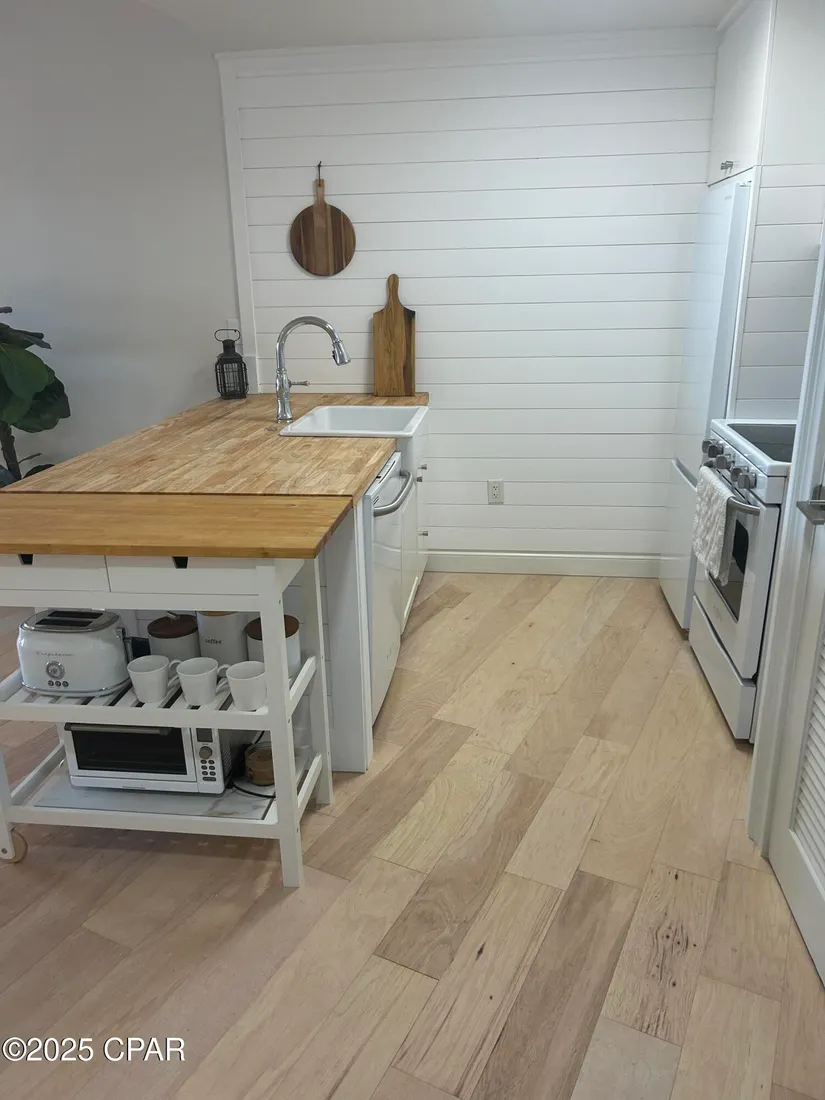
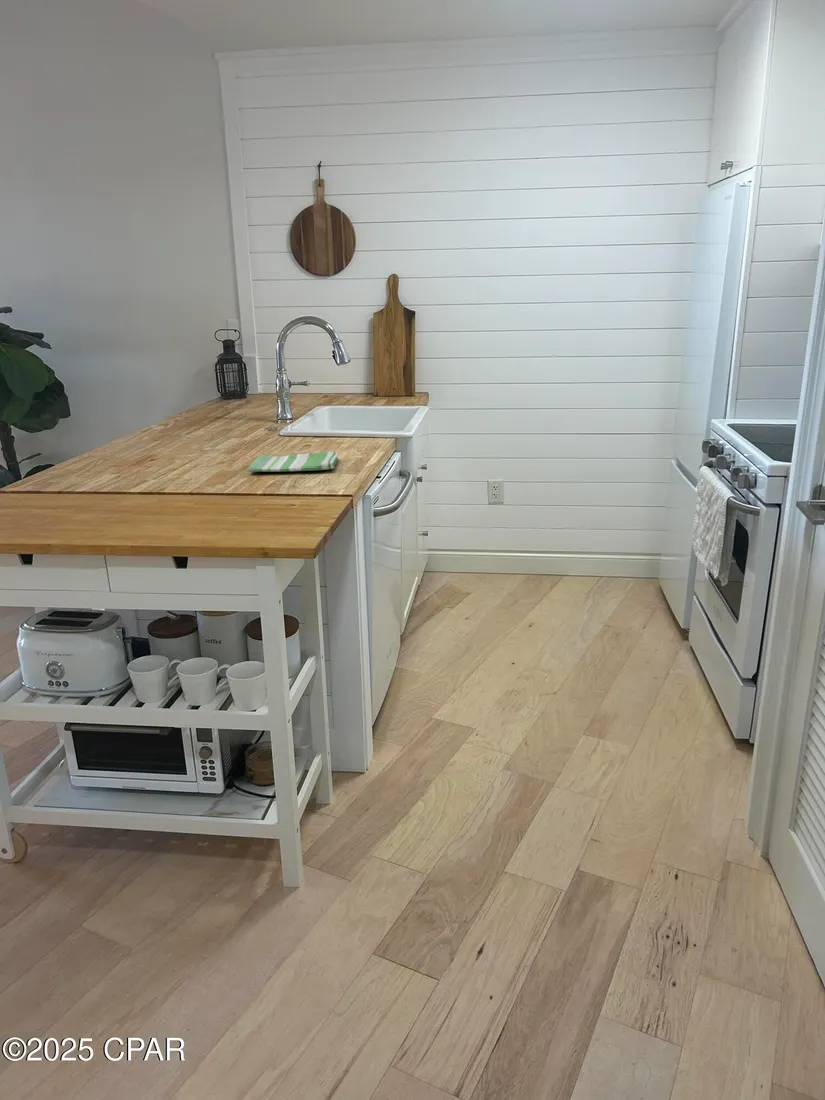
+ dish towel (295, 461)
